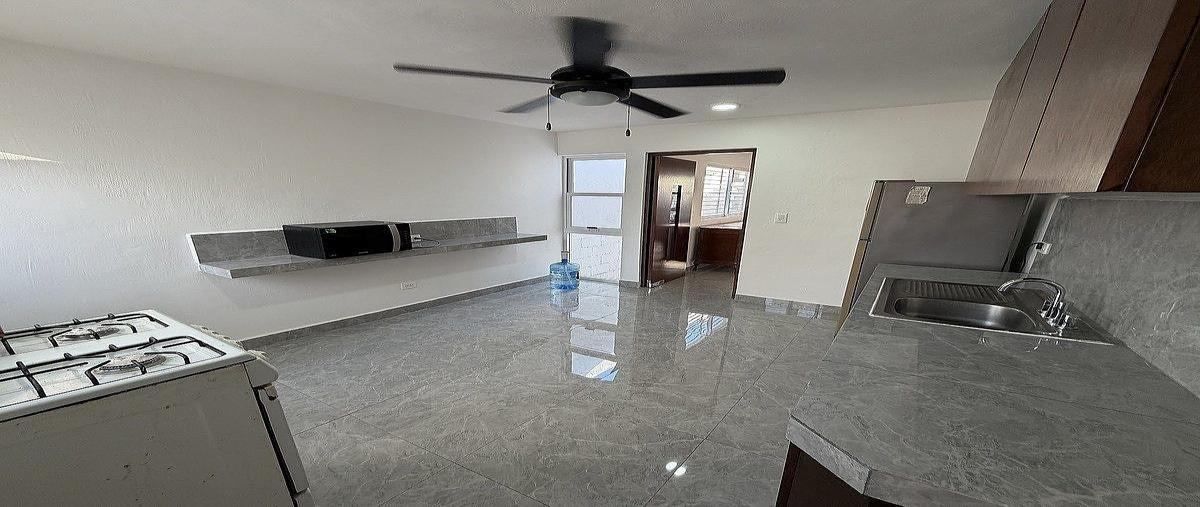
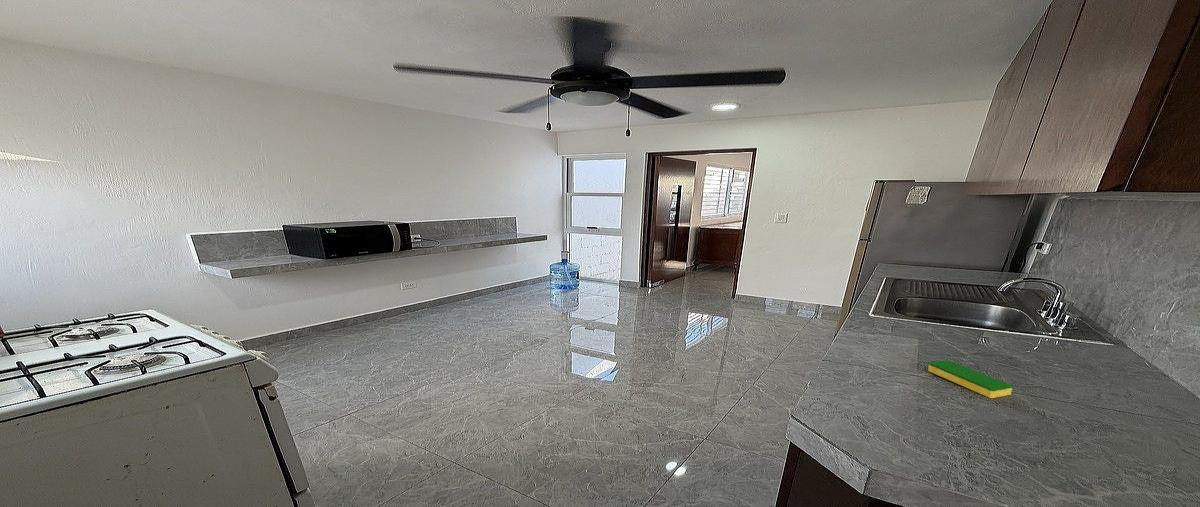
+ dish sponge (967, 377)
